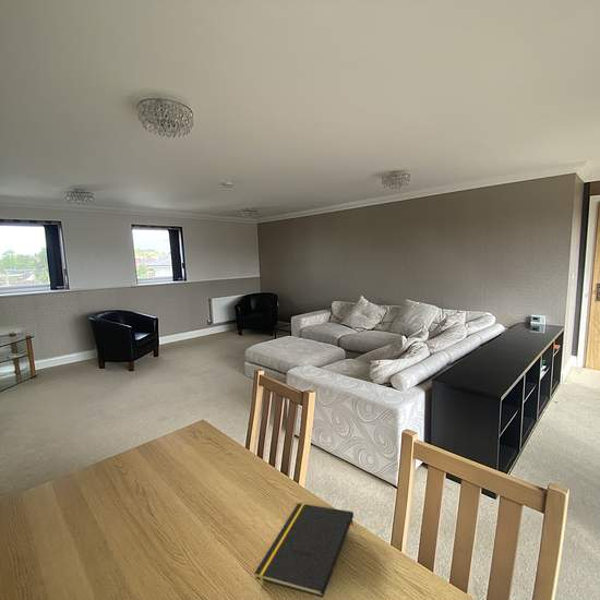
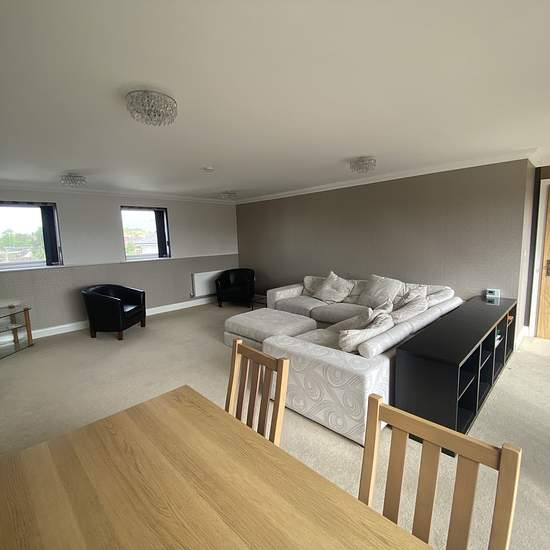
- notepad (308, 542)
